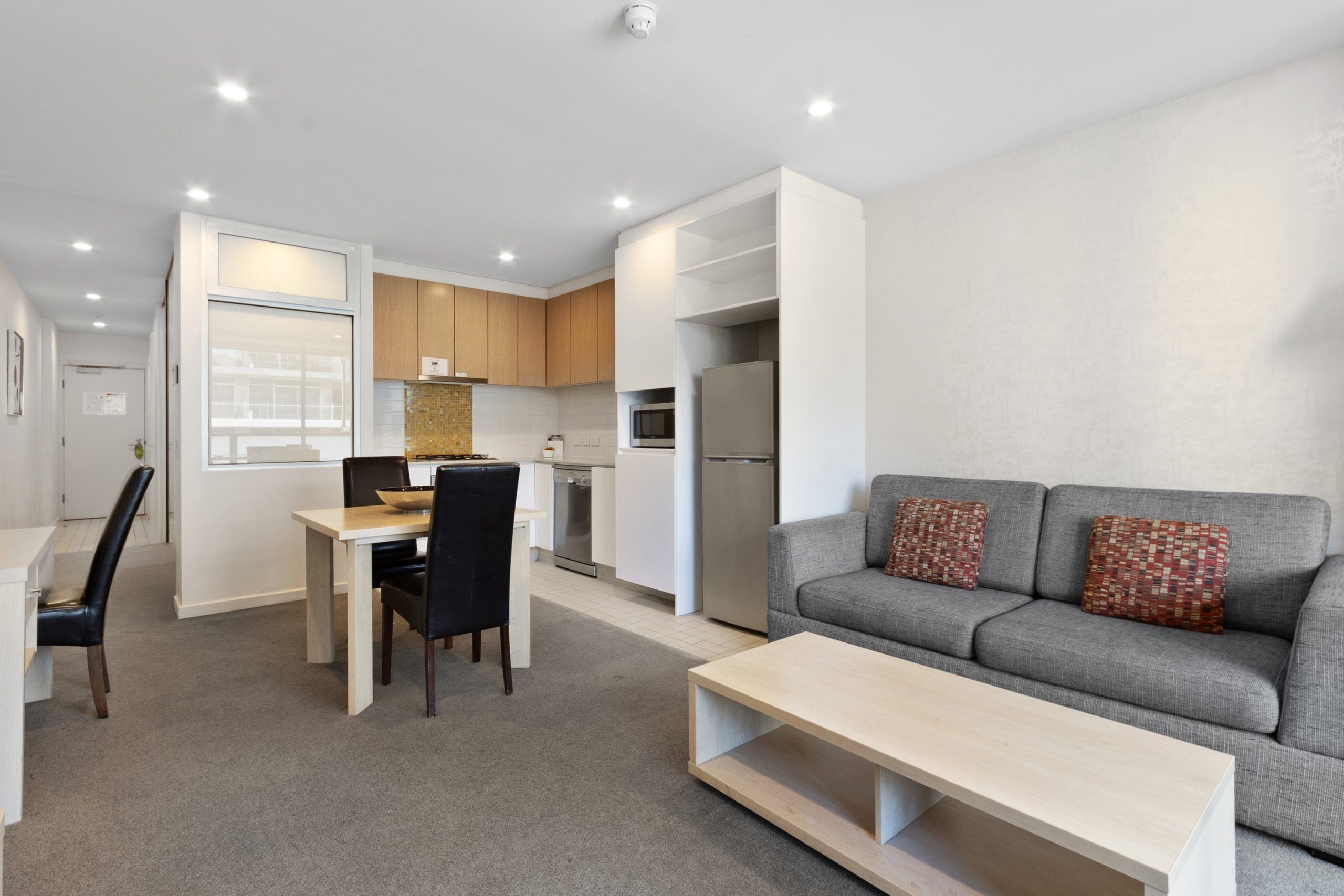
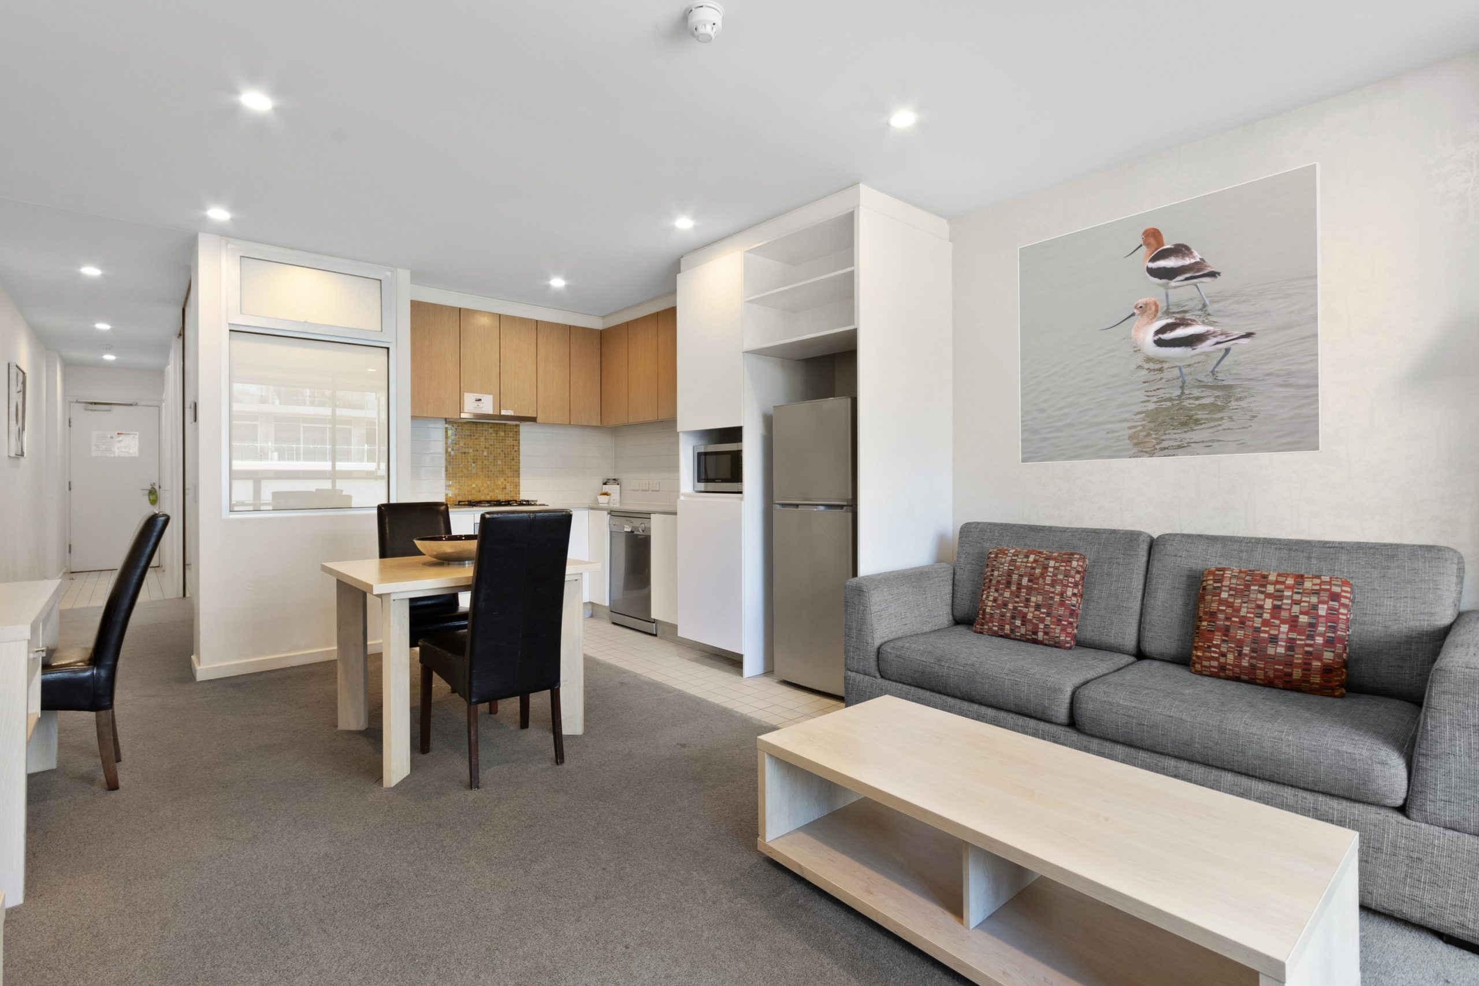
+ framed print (1149, 335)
